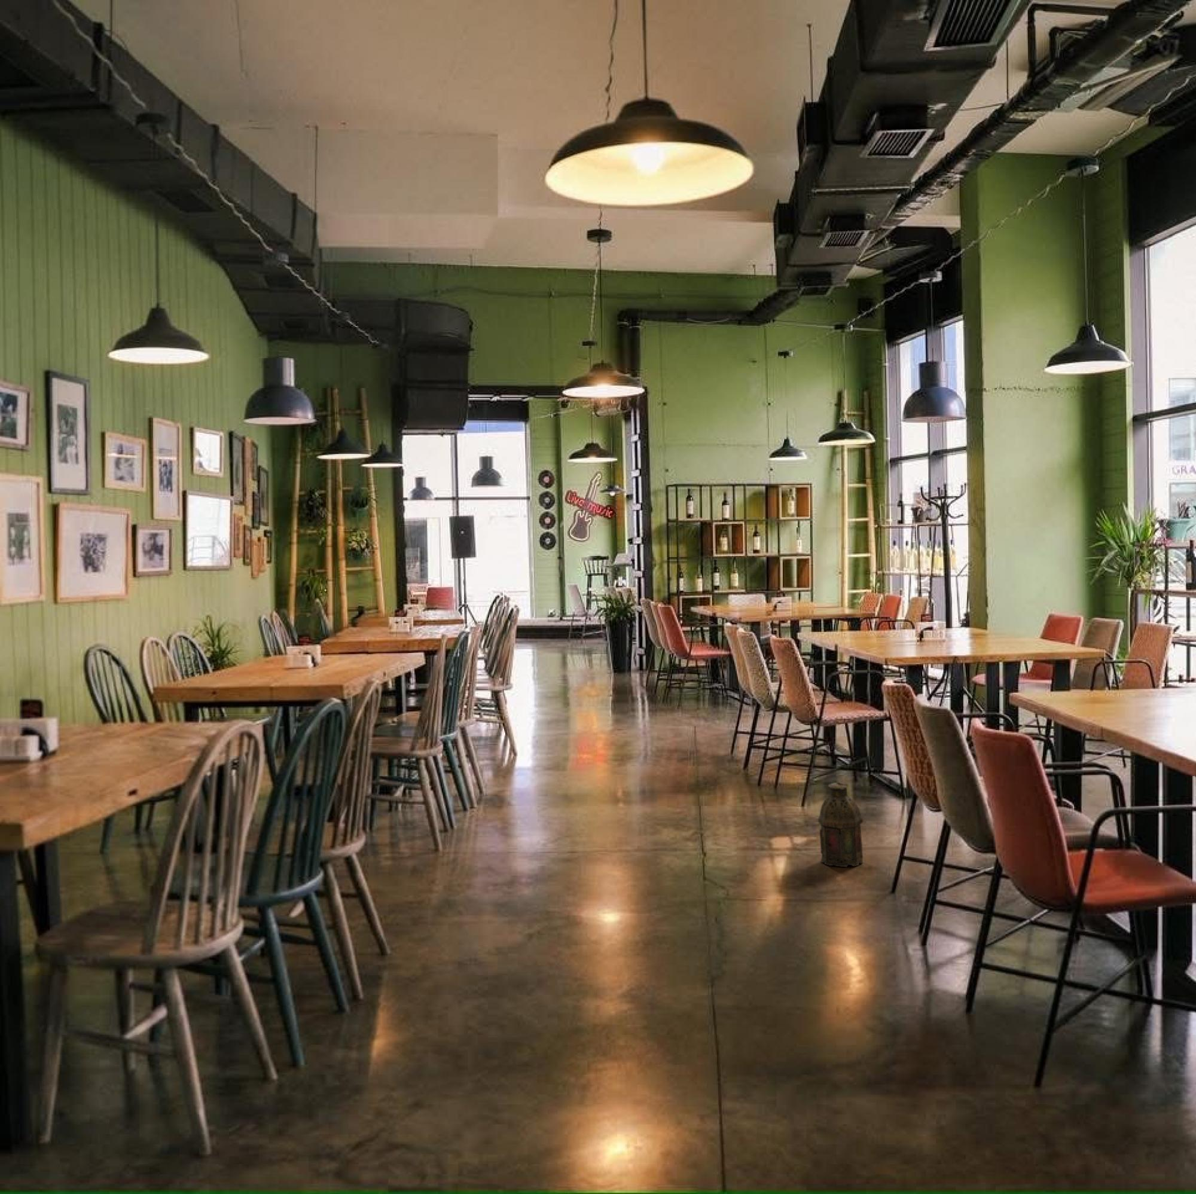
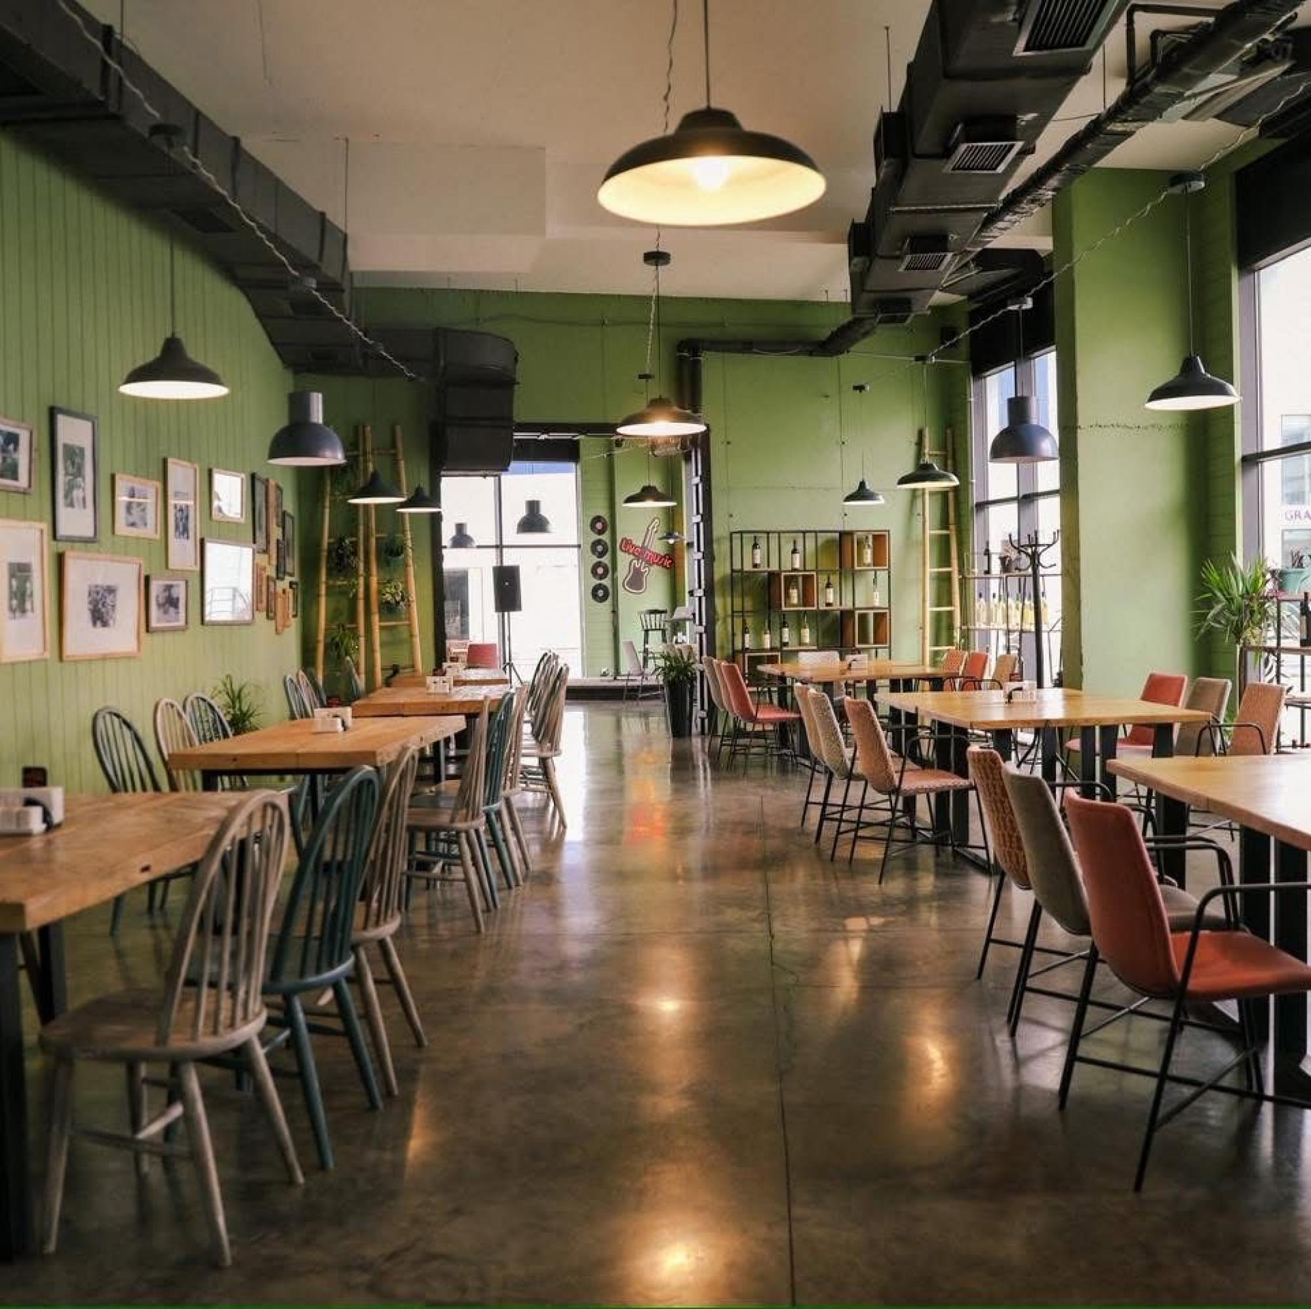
- lantern (841, 822)
